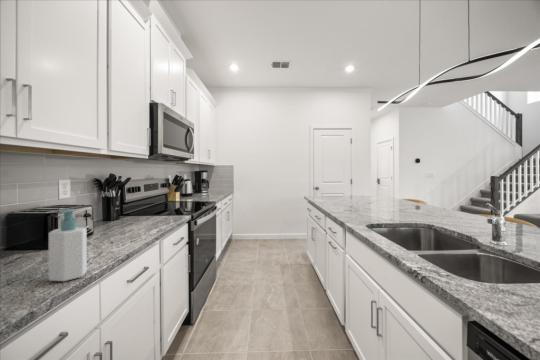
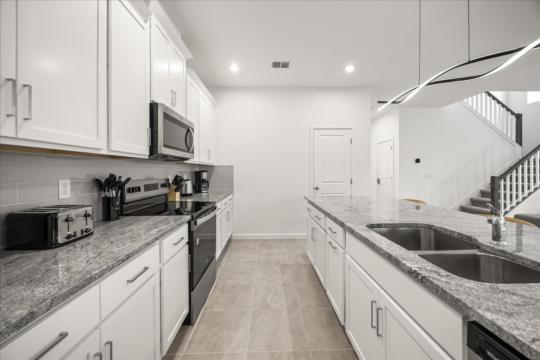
- soap bottle (68, 243)
